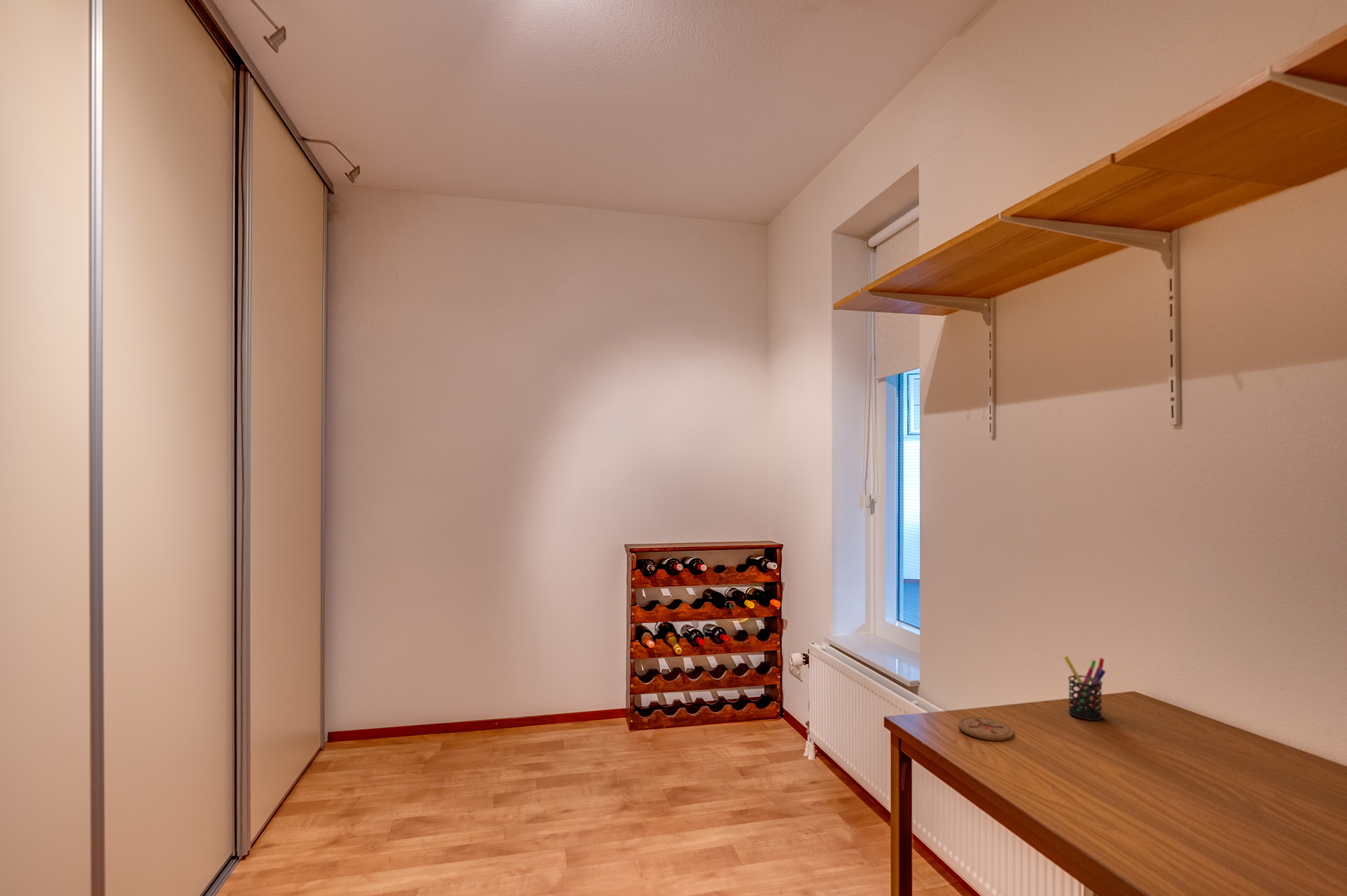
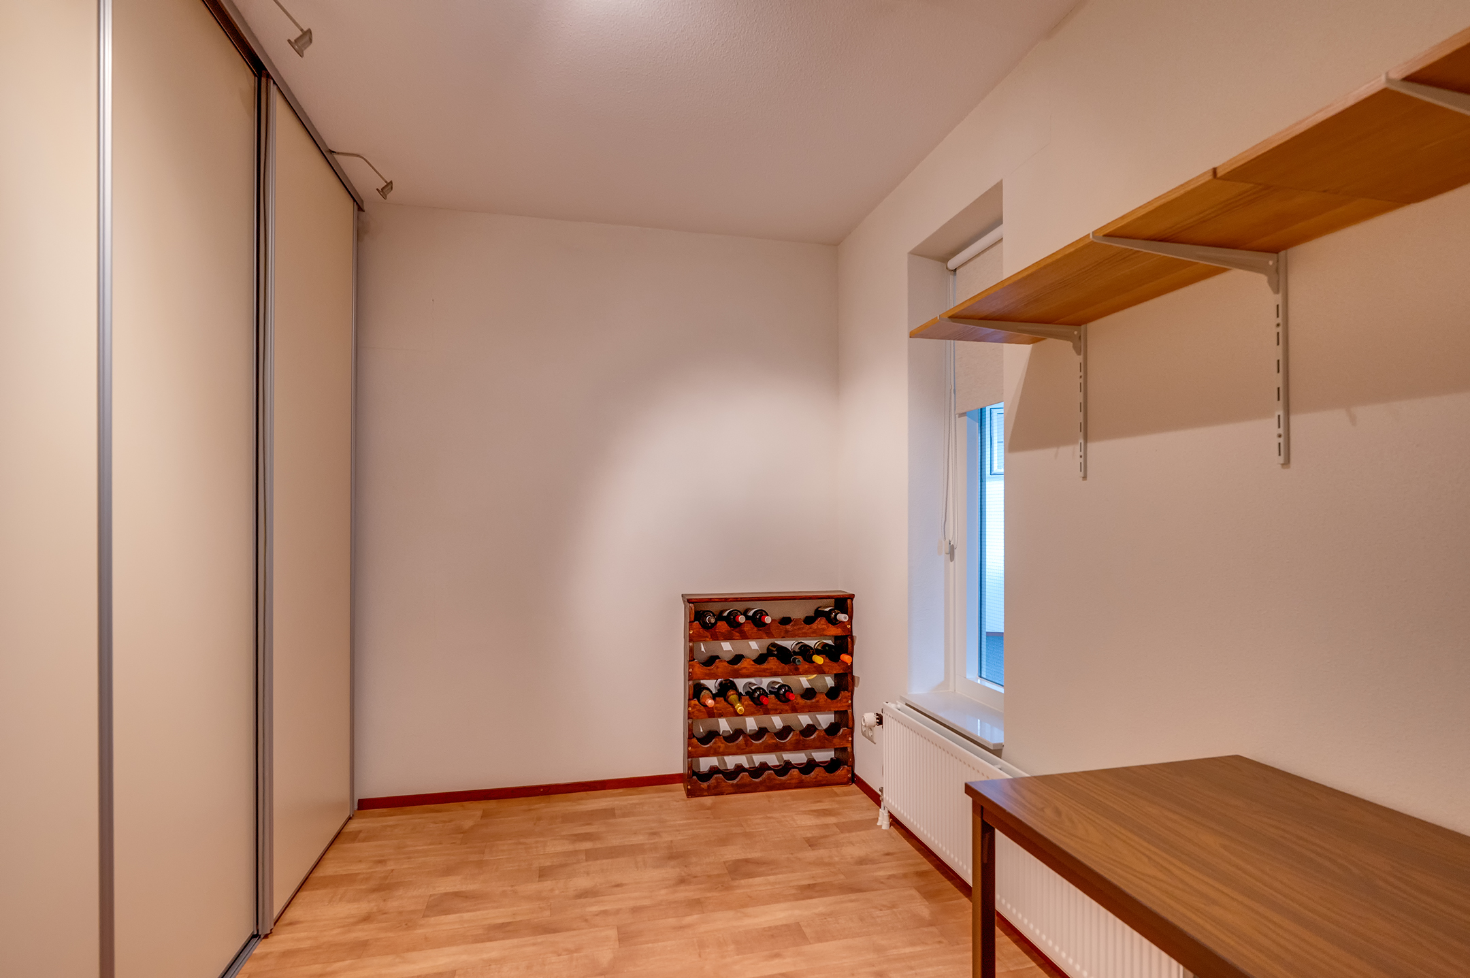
- pen holder (1088, 684)
- coaster (985, 728)
